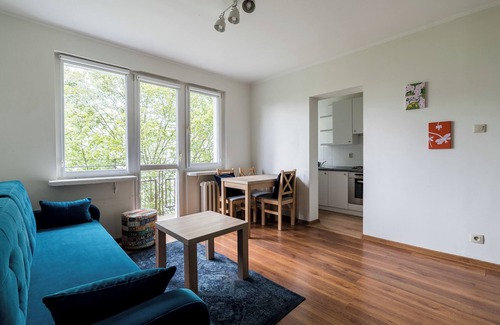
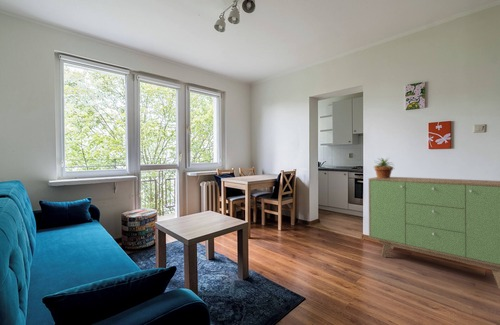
+ potted plant (384, 167)
+ sideboard (437, 222)
